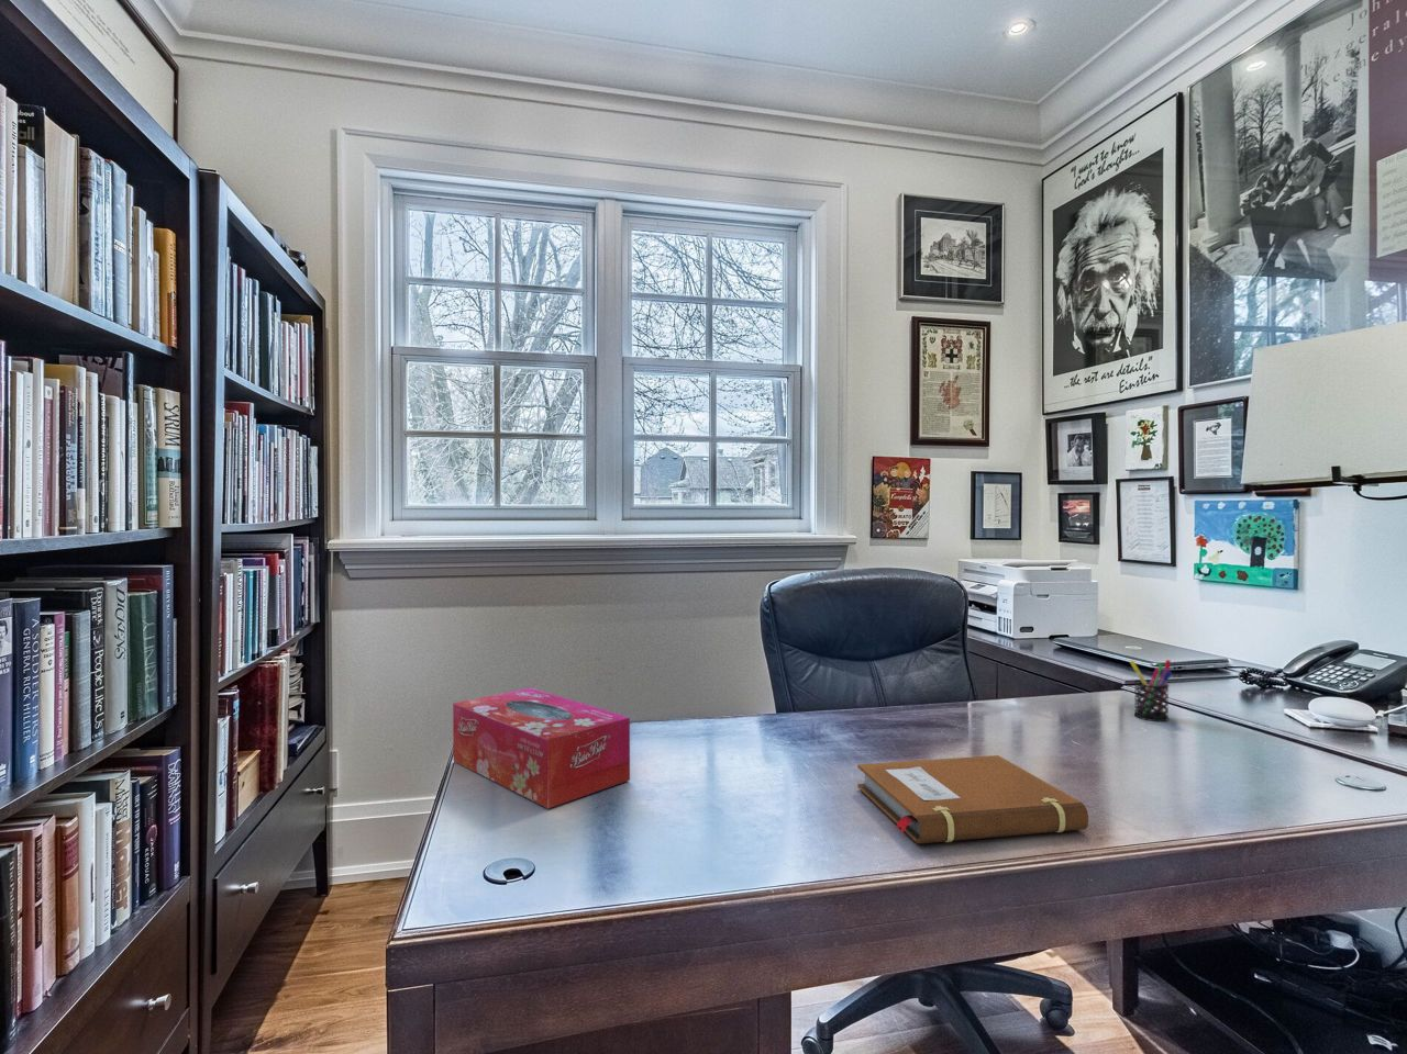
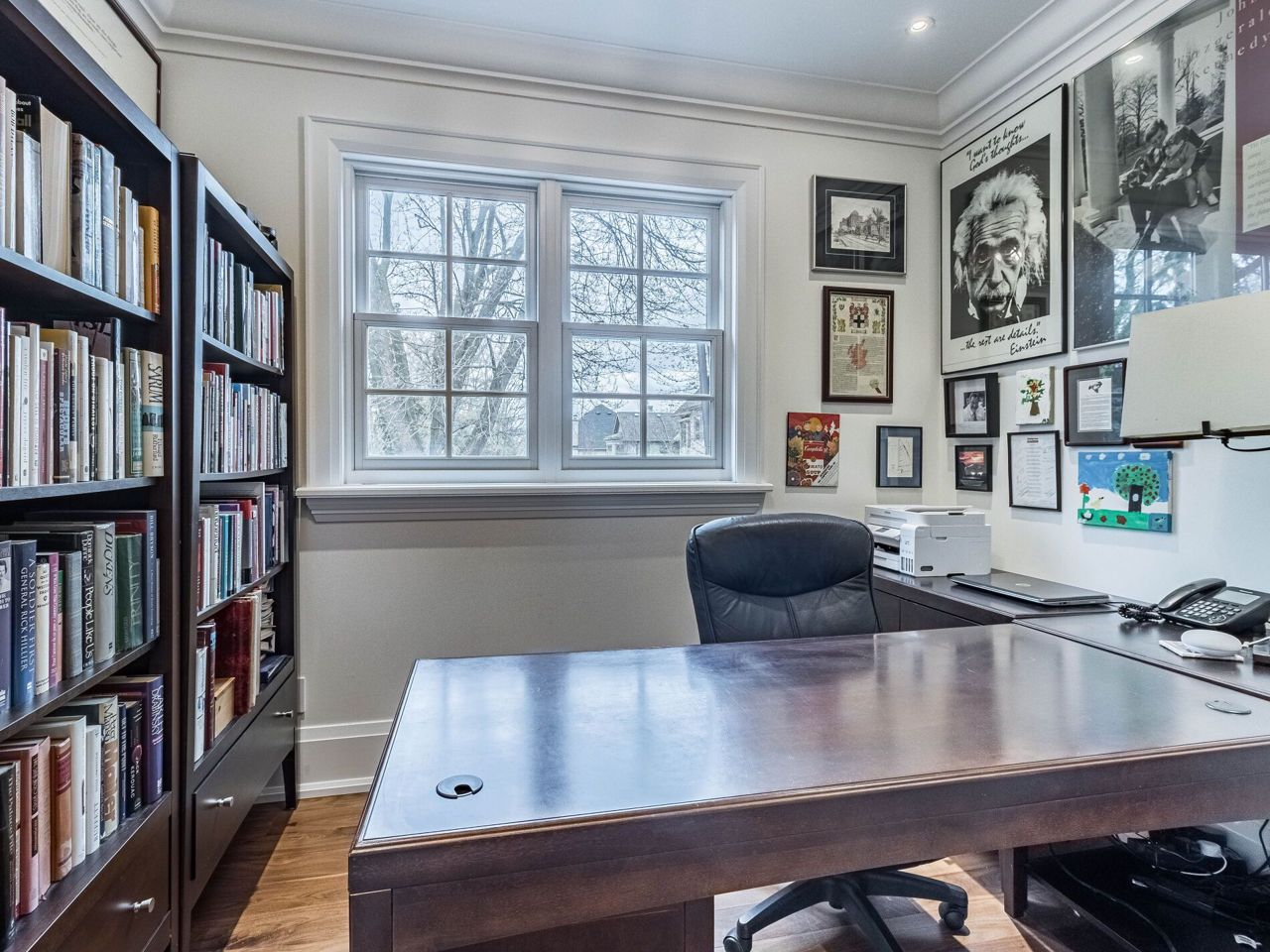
- notebook (959, 796)
- pen holder (1154, 688)
- tissue box (537, 740)
